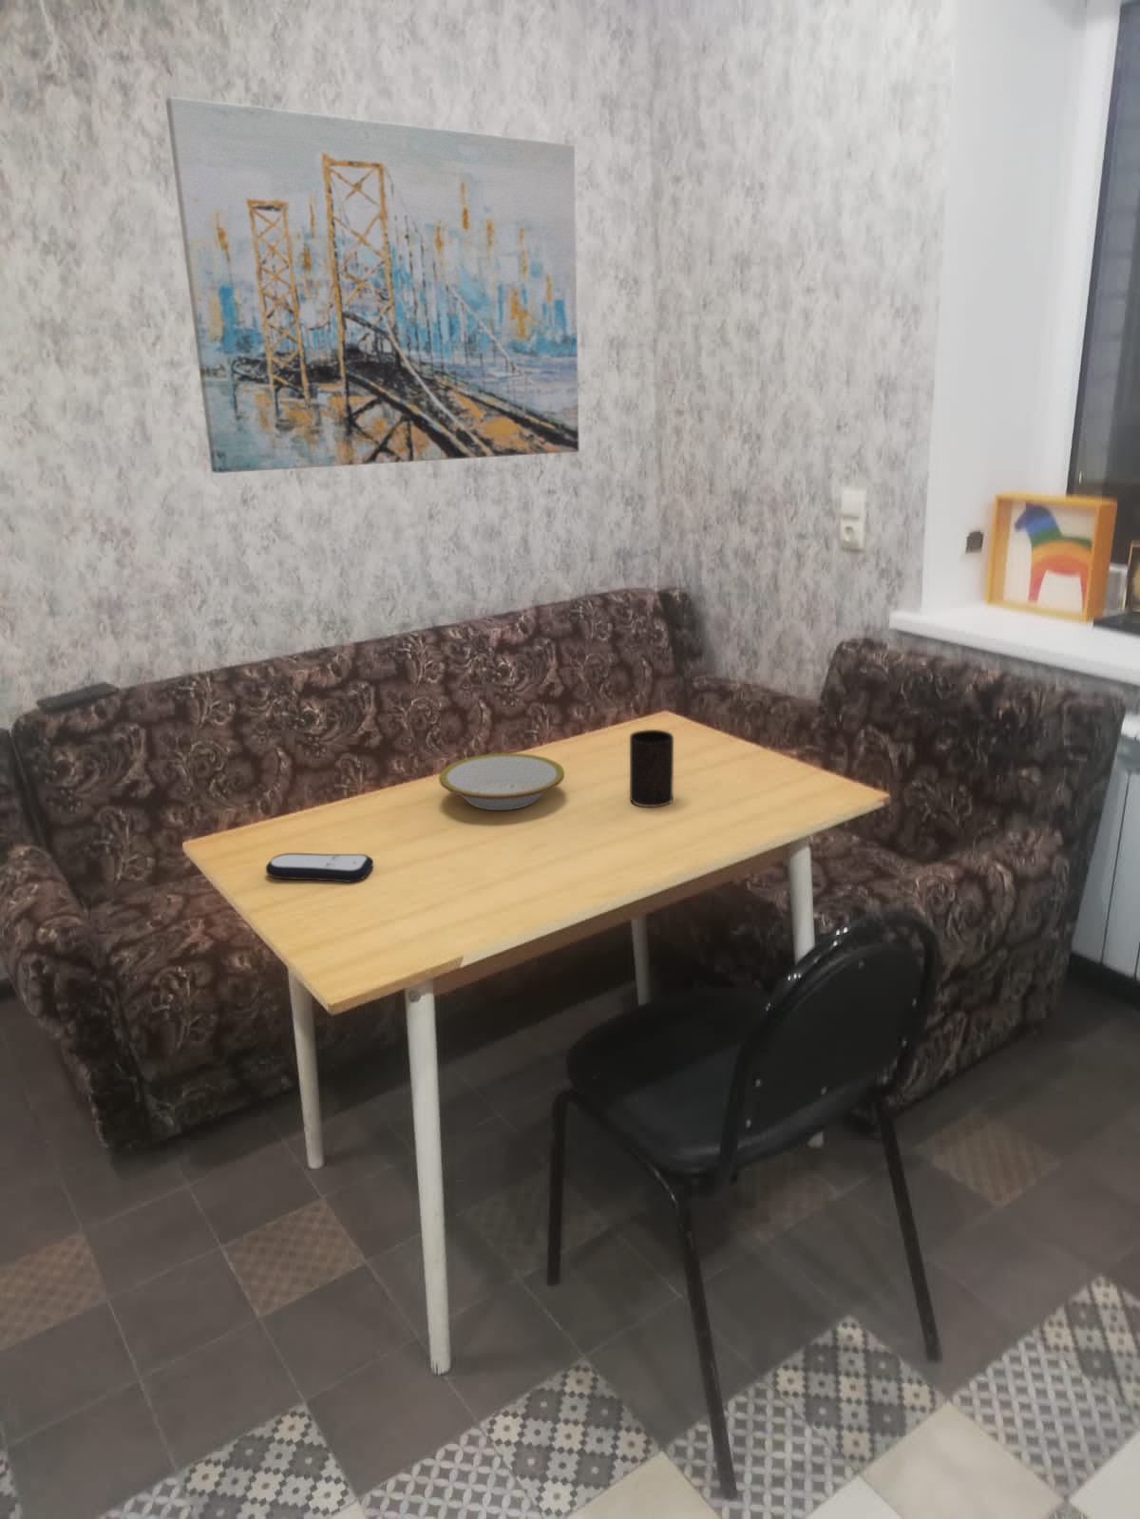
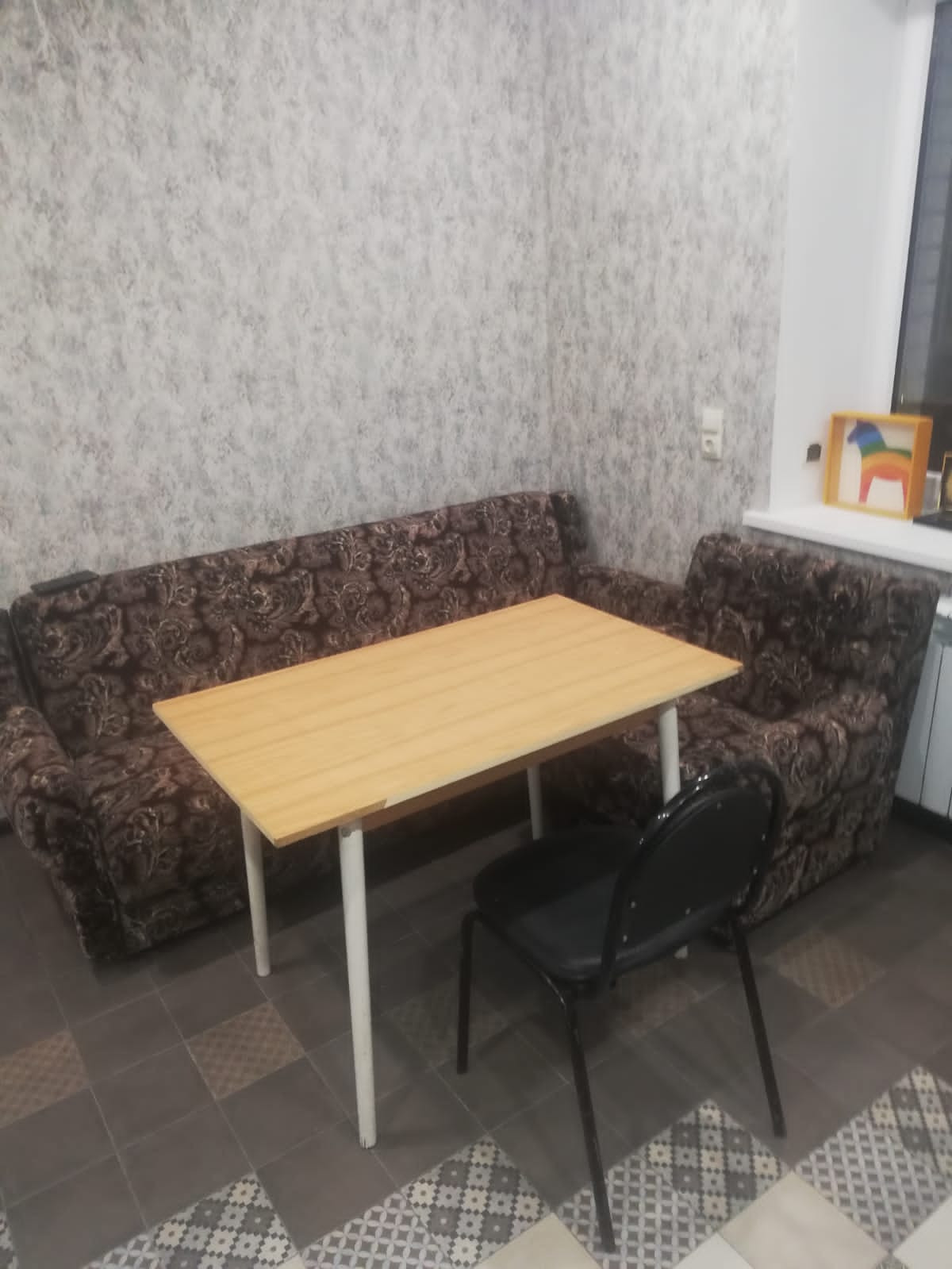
- remote control (319, 865)
- wall art (401, 300)
- cup (650, 767)
- bowl (502, 785)
